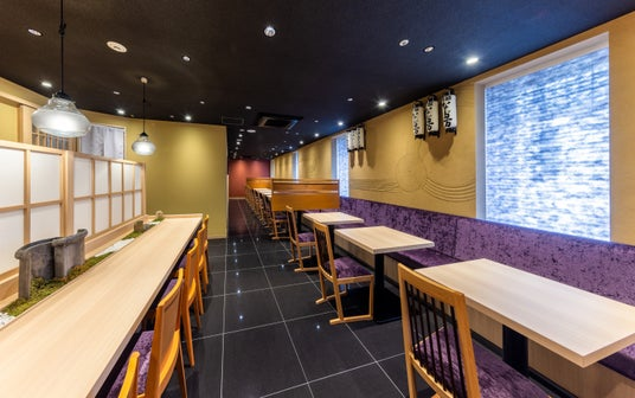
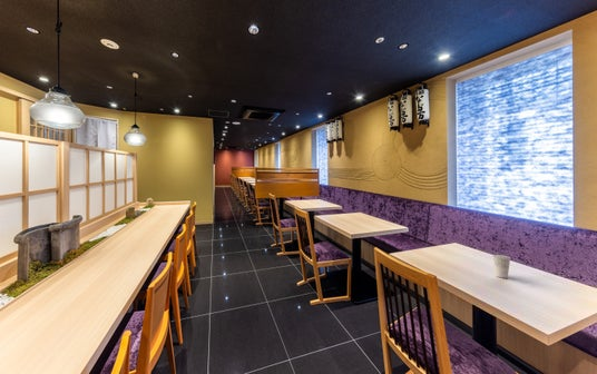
+ cup (501, 266)
